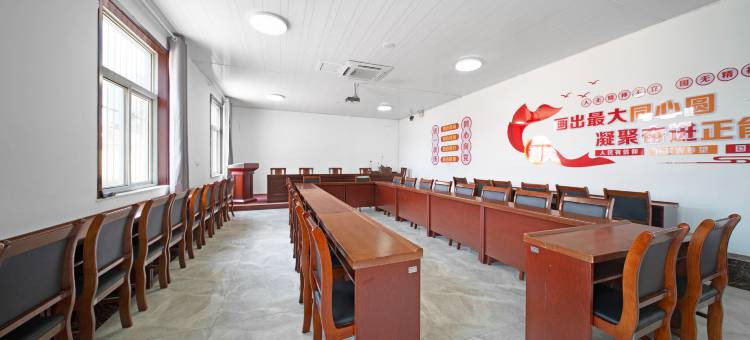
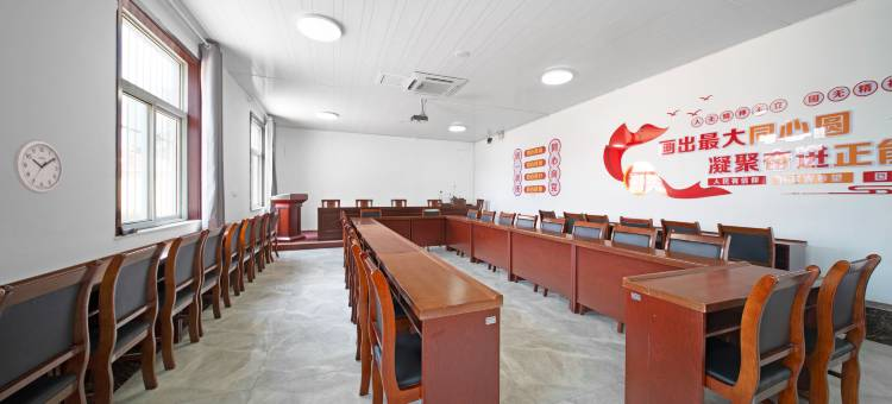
+ wall clock (40, 166)
